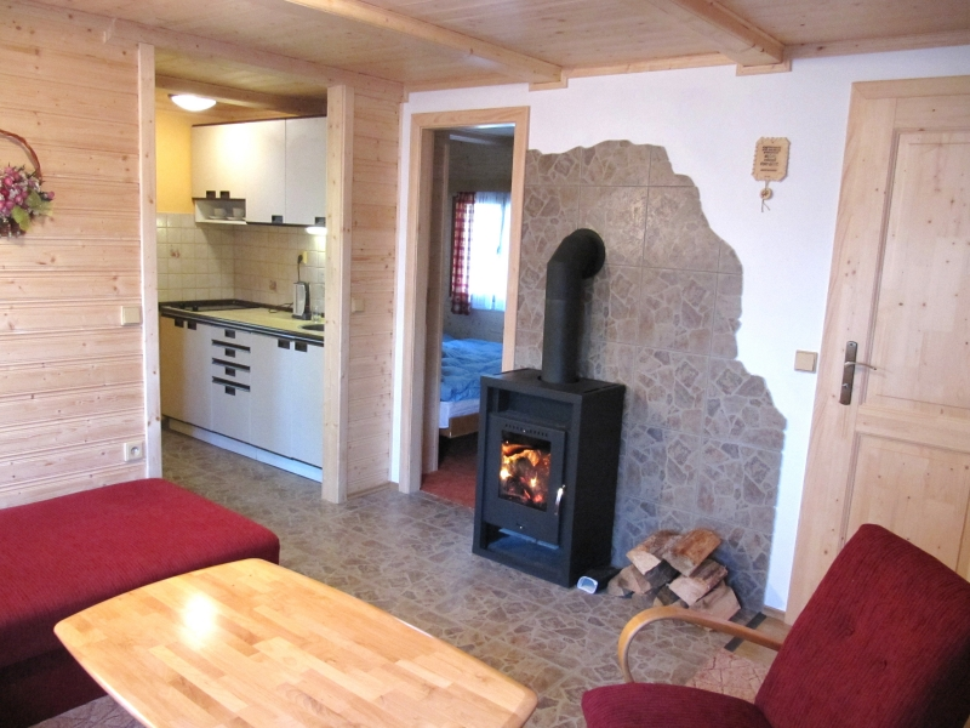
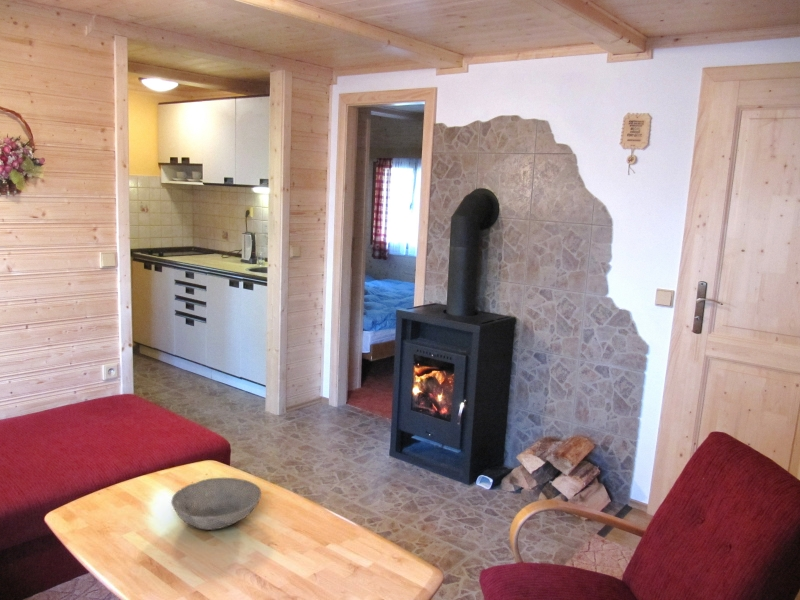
+ bowl (216, 507)
